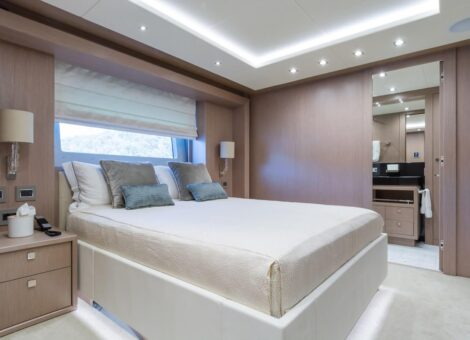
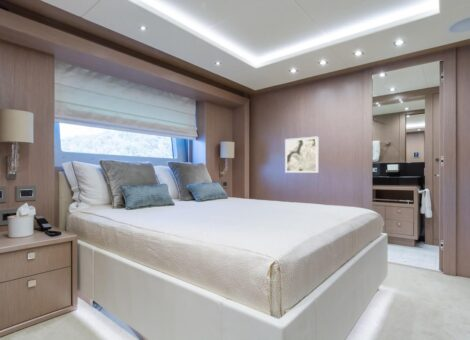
+ wall art (301, 155)
